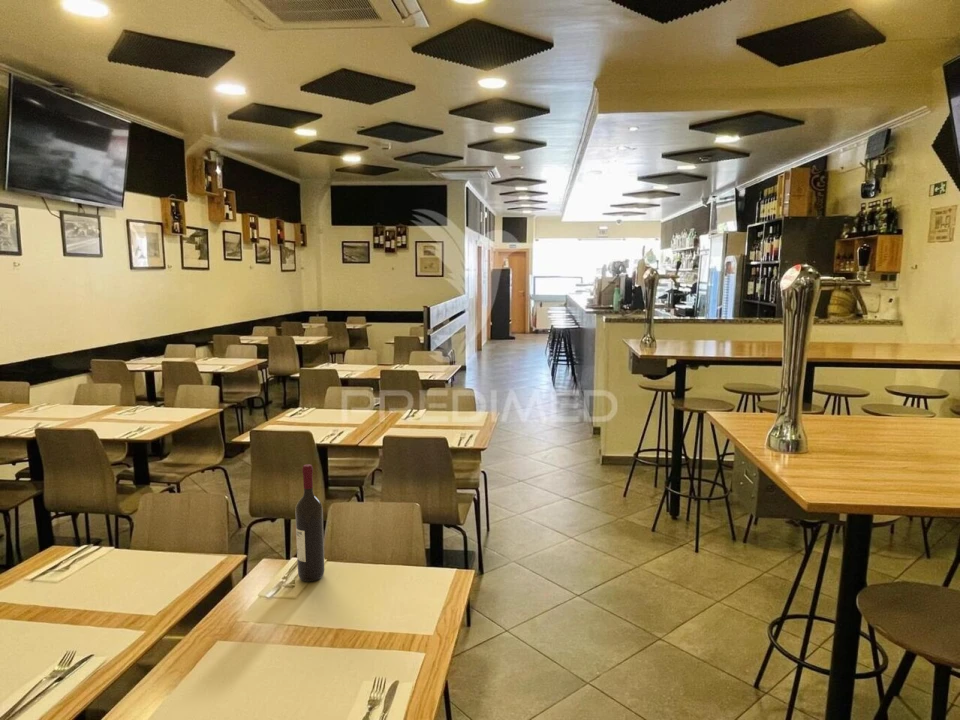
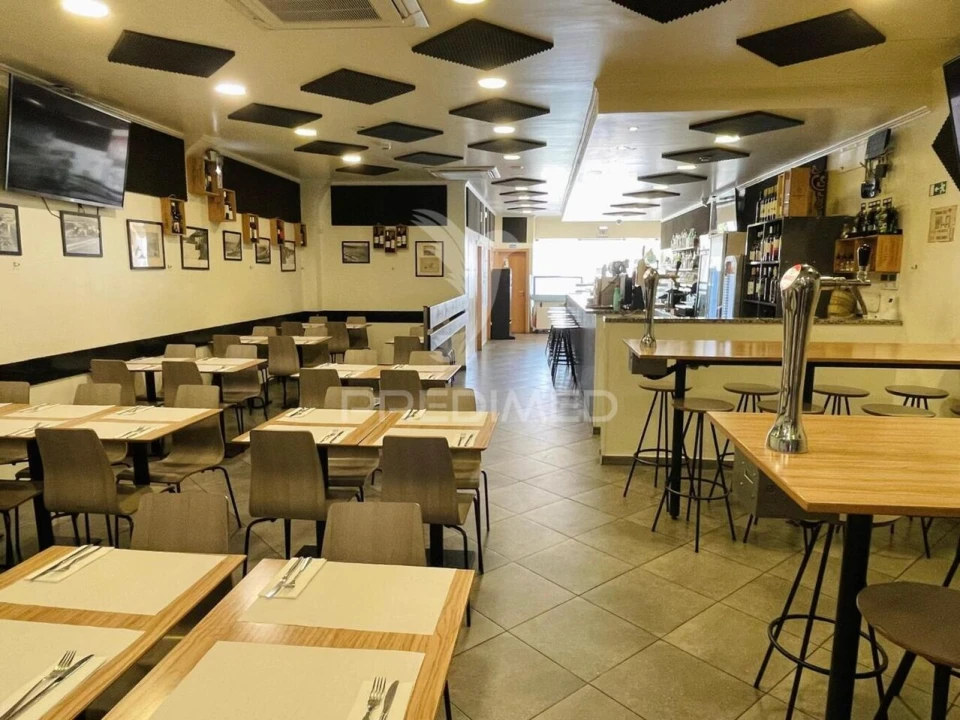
- wine bottle (309, 521)
